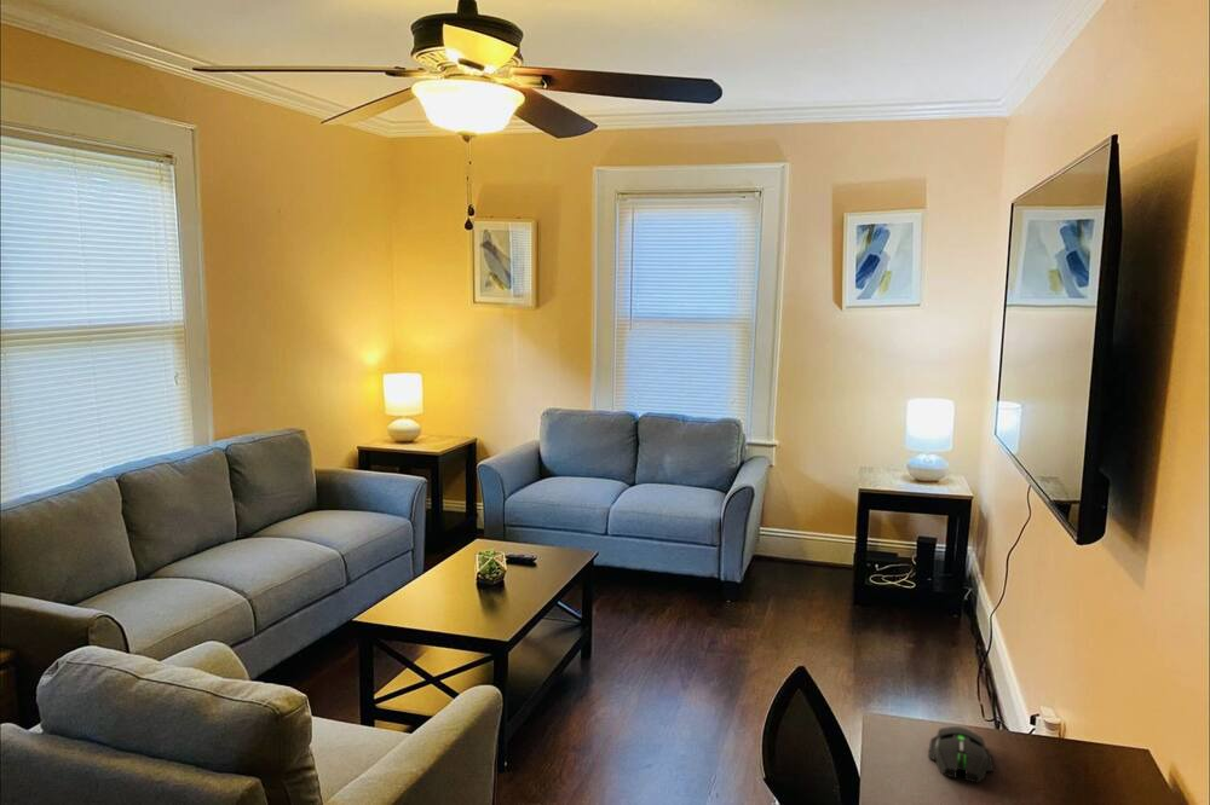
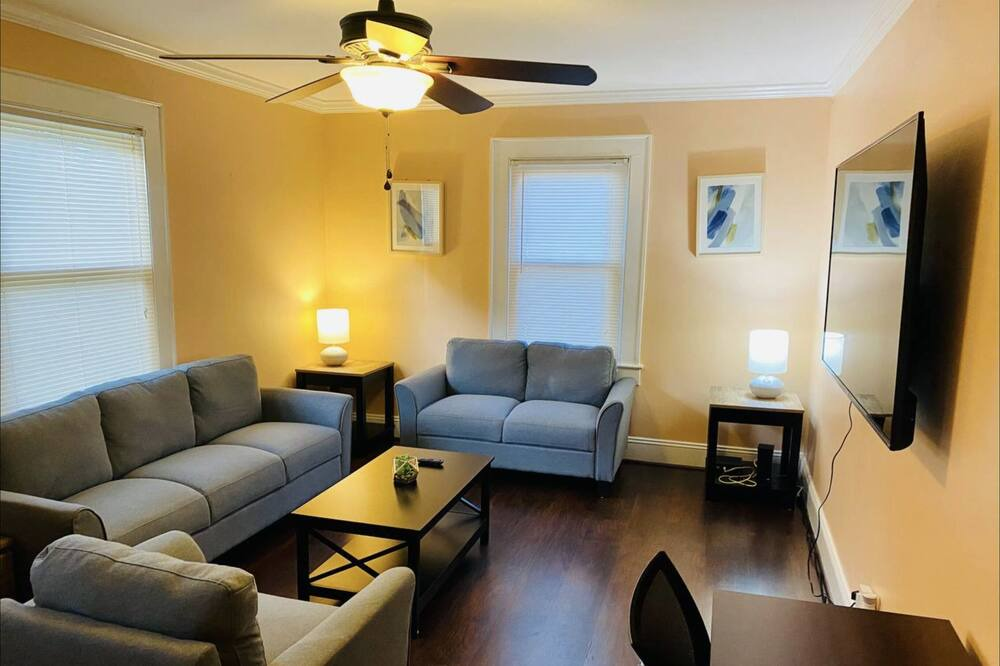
- mouse (961, 749)
